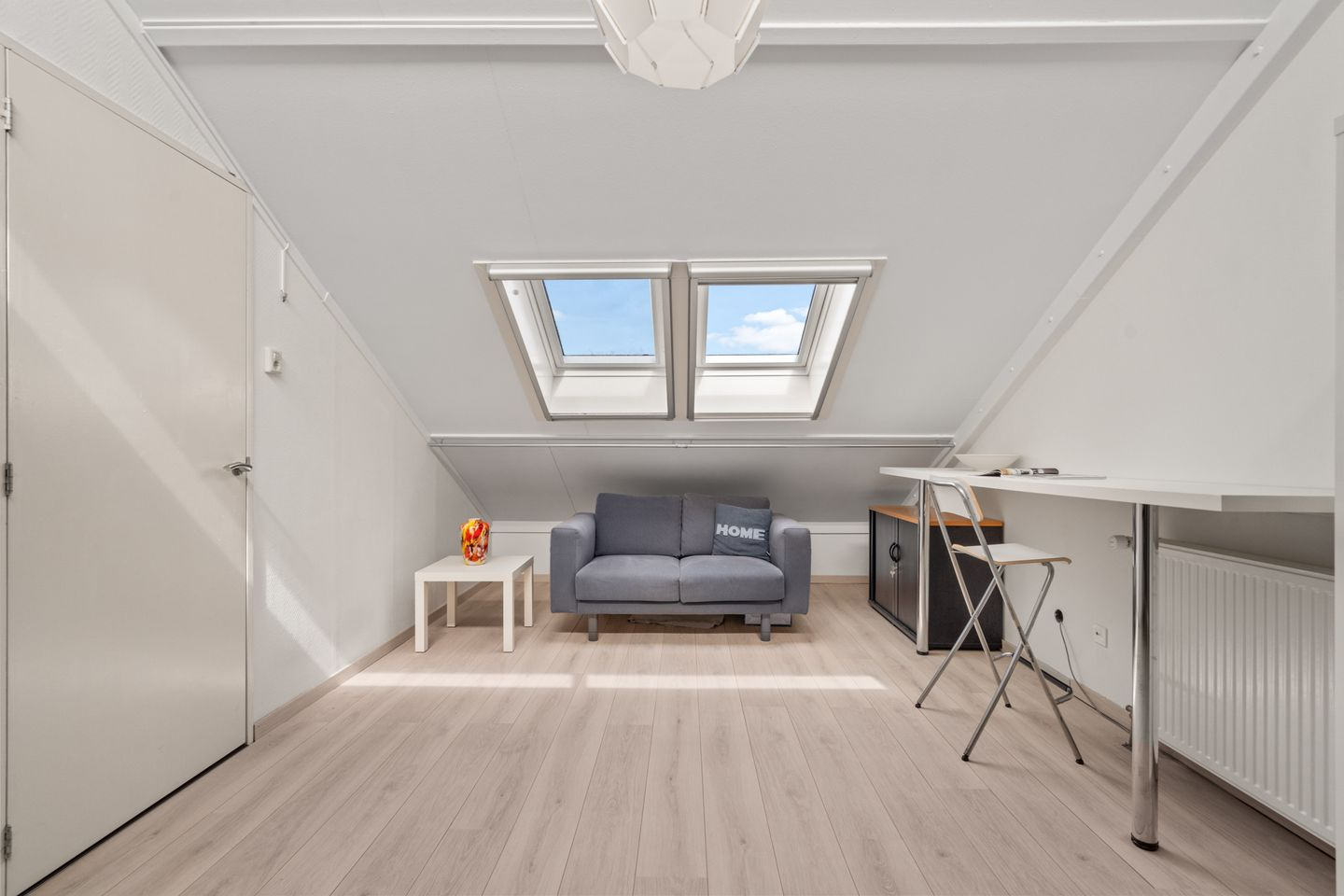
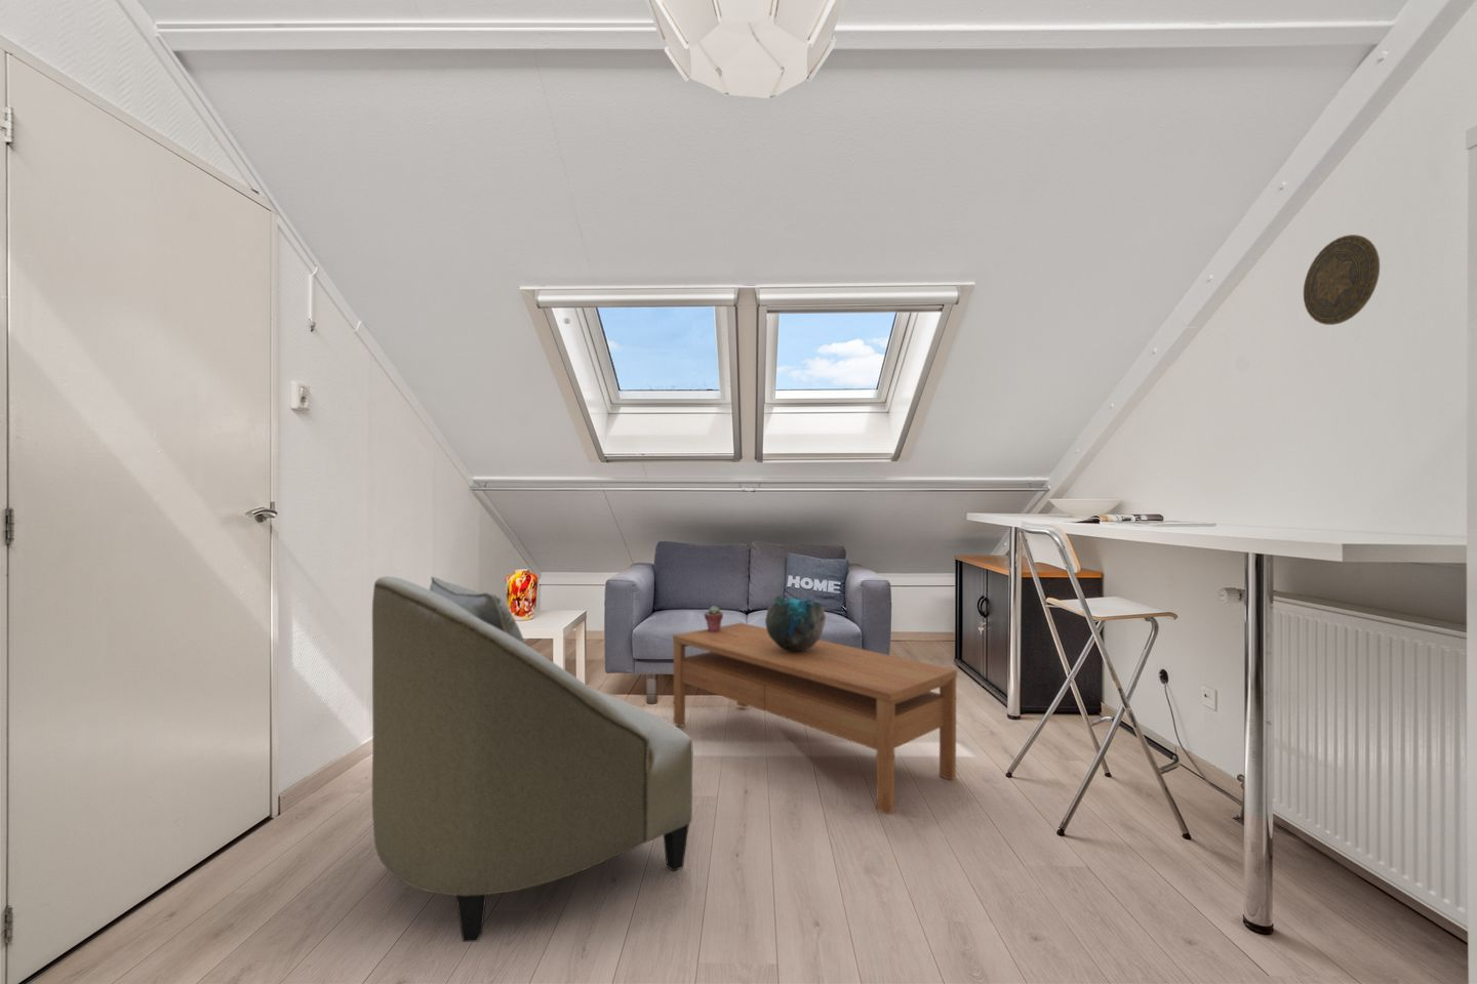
+ decorative plate (1335, 280)
+ armchair (520, 715)
+ decorative bowl (795, 623)
+ potted succulent (713, 617)
+ coffee table (799, 700)
